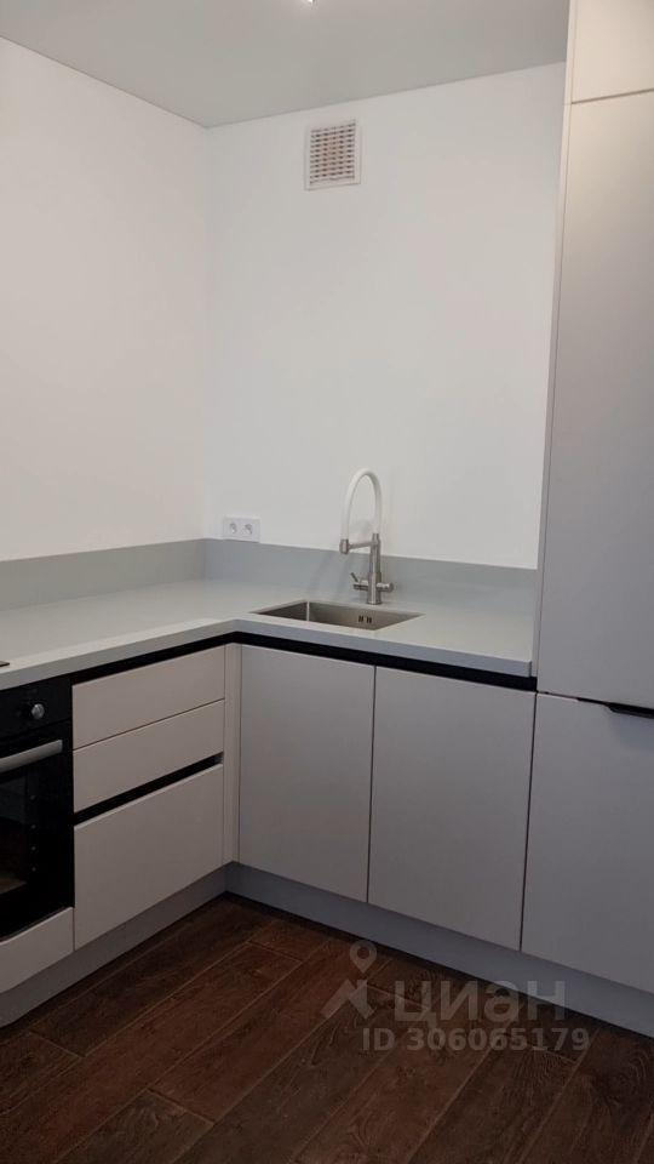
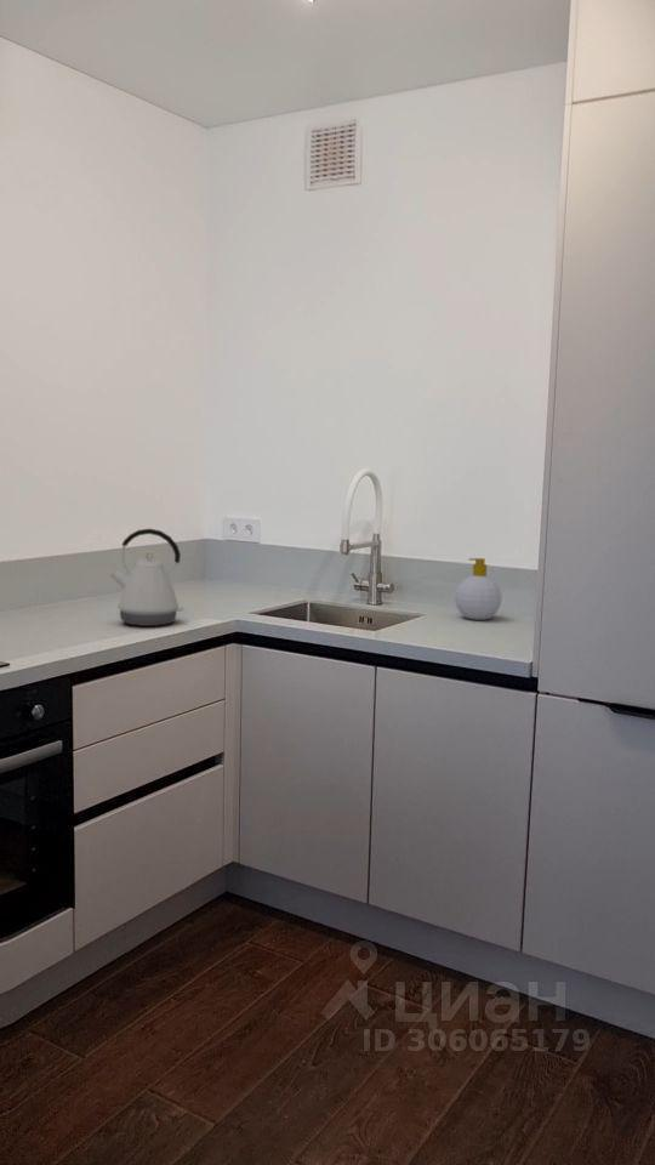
+ kettle (146, 575)
+ soap bottle (478, 587)
